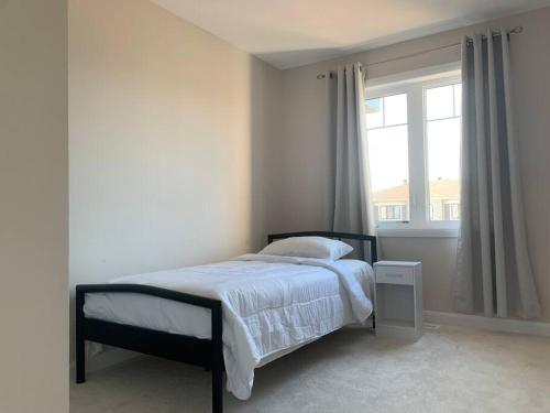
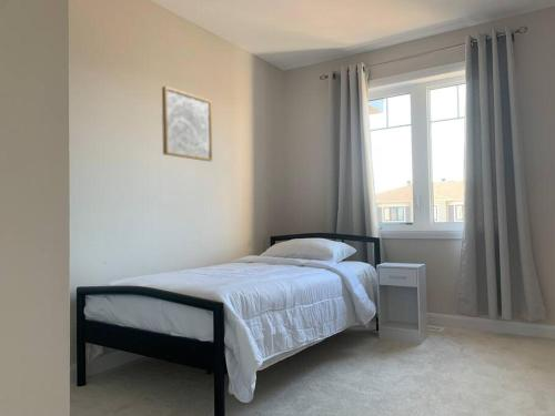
+ wall art (188, 125)
